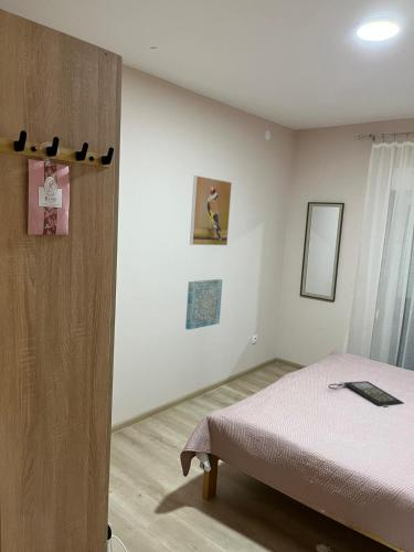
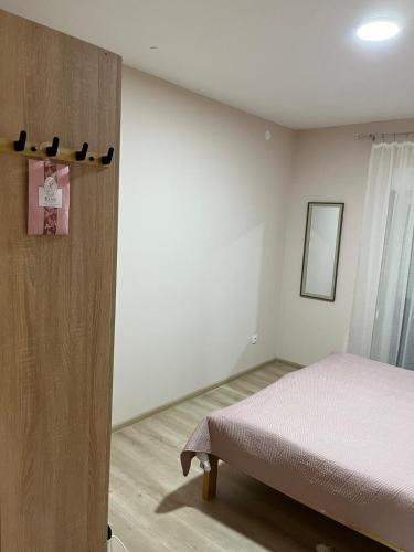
- wall art (204, 302)
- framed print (211, 212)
- clutch bag (369, 391)
